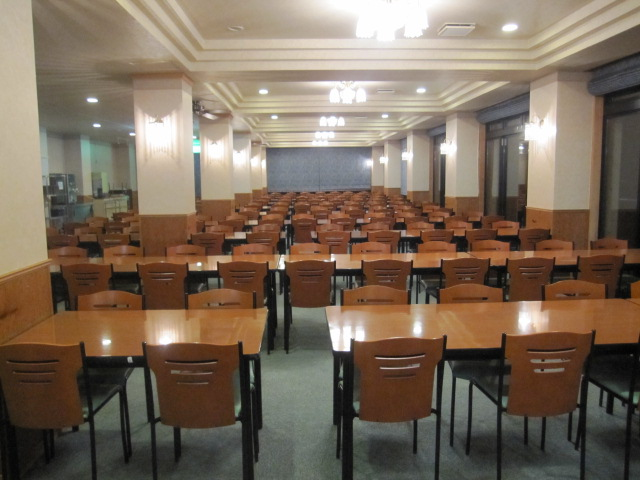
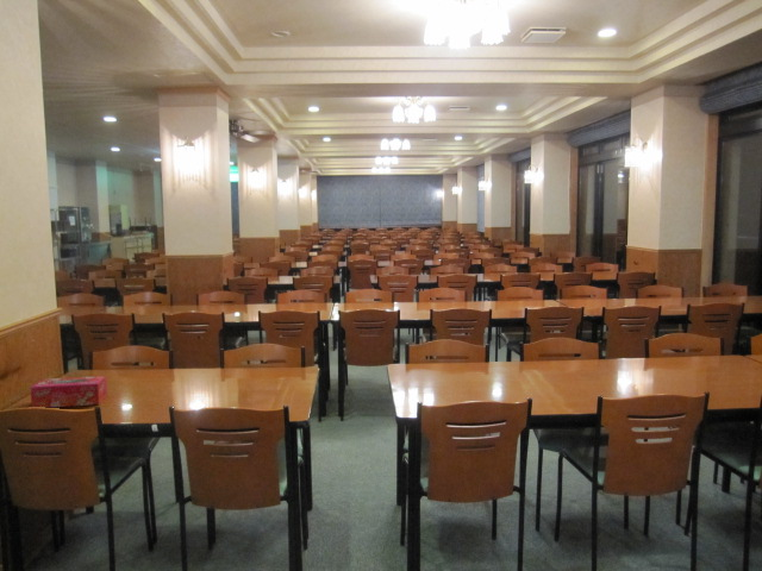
+ tissue box (69, 391)
